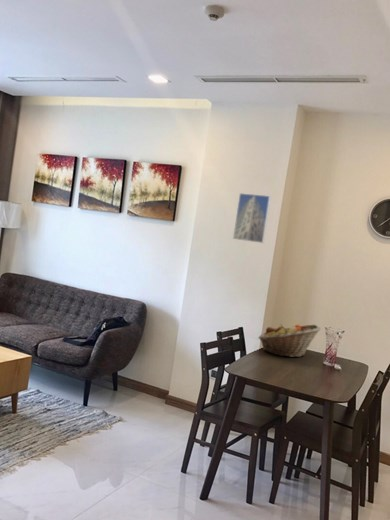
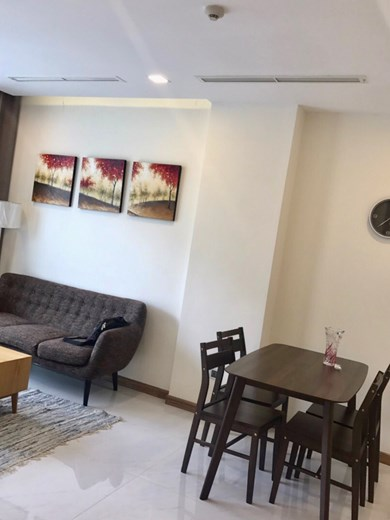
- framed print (251, 217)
- fruit basket (288, 337)
